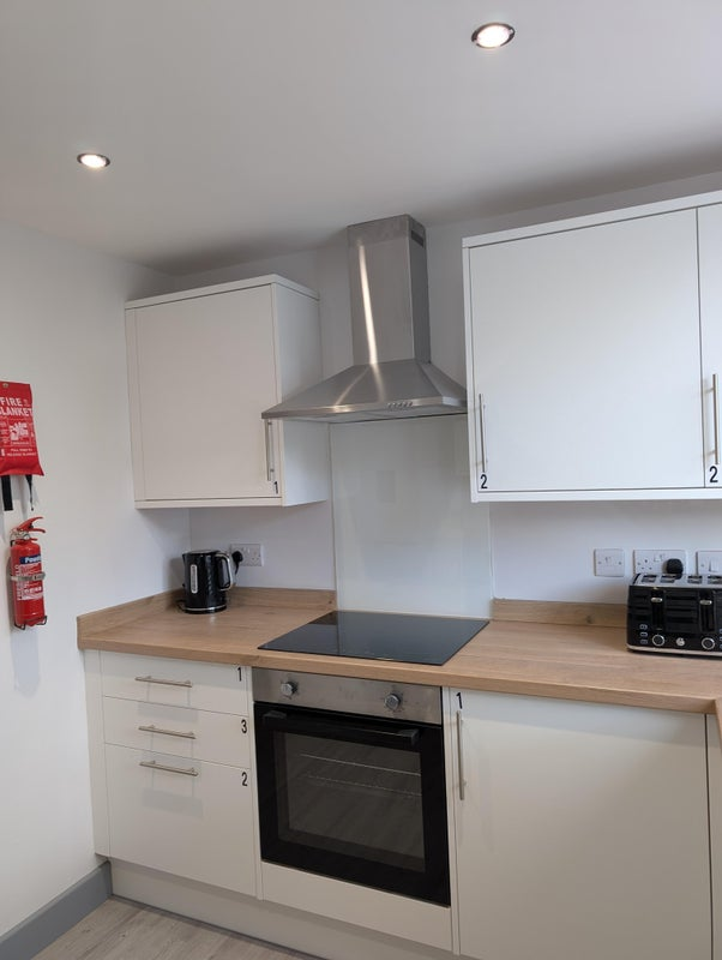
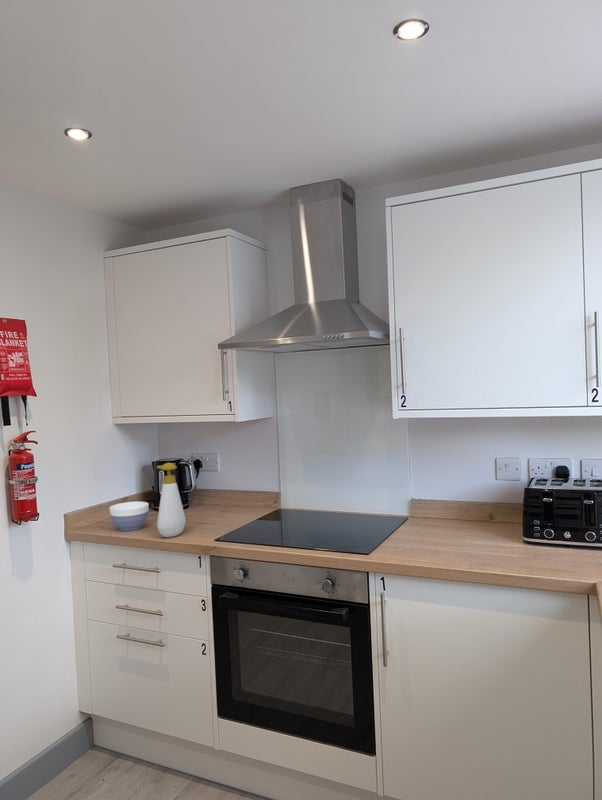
+ bowl (129, 516)
+ soap bottle (168, 498)
